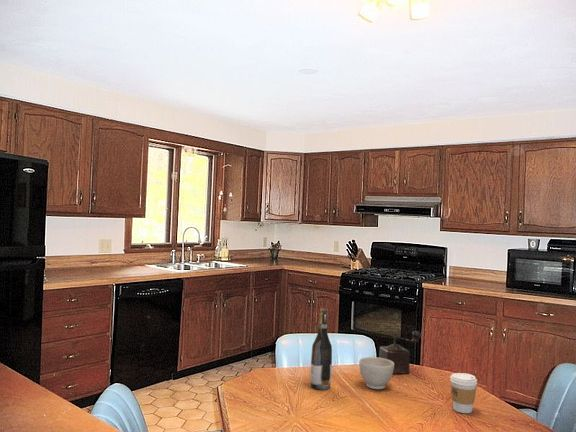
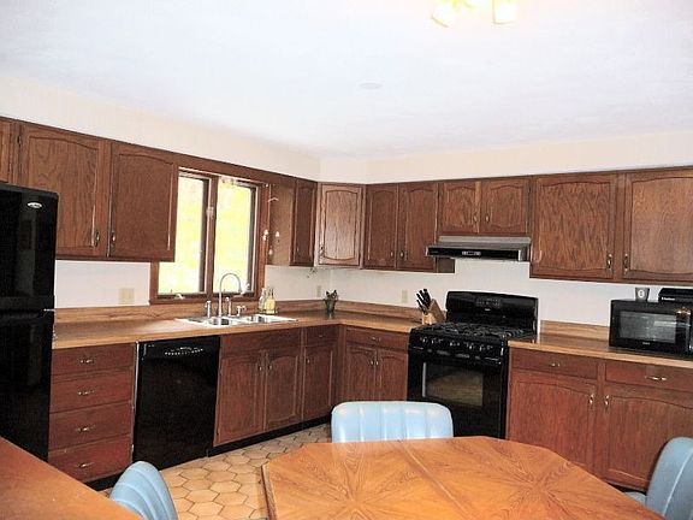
- wine bottle (322, 347)
- bowl (375, 373)
- pepper mill (400, 349)
- coffee cup (463, 392)
